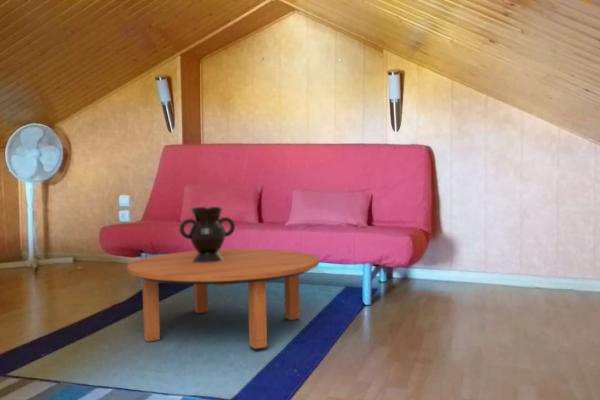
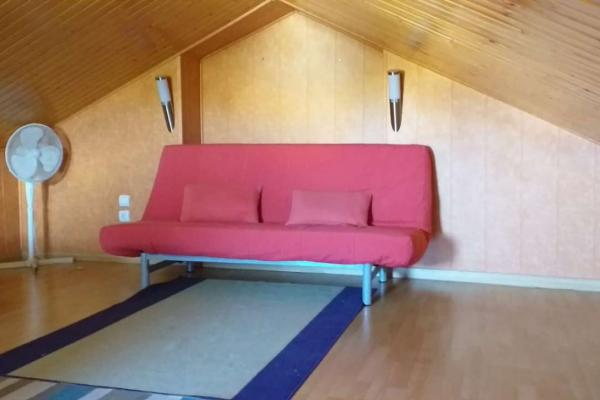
- decorative vase (207, 233)
- coffee table (222, 285)
